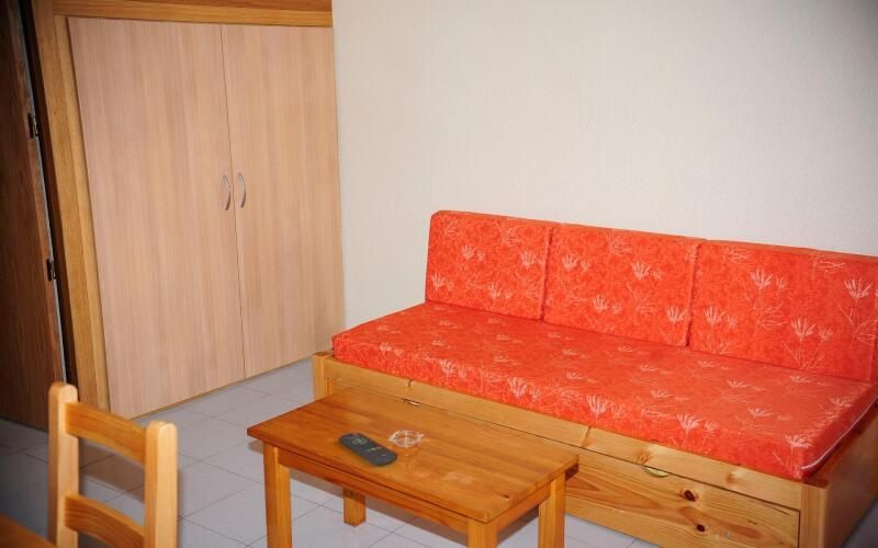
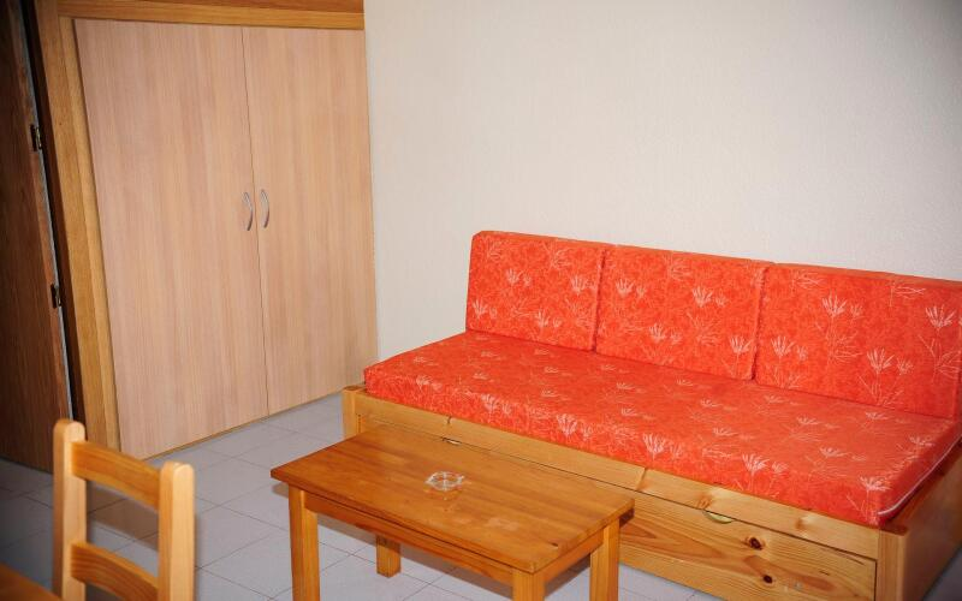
- remote control (367, 447)
